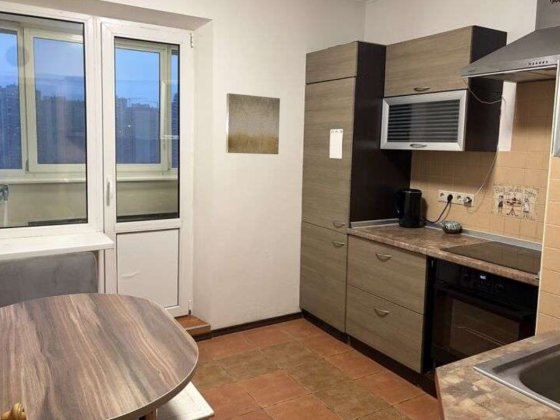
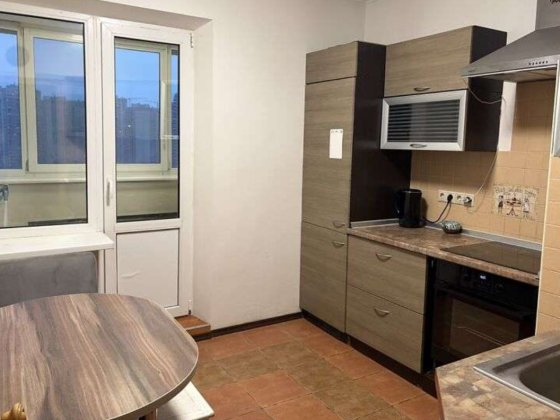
- wall art (253, 125)
